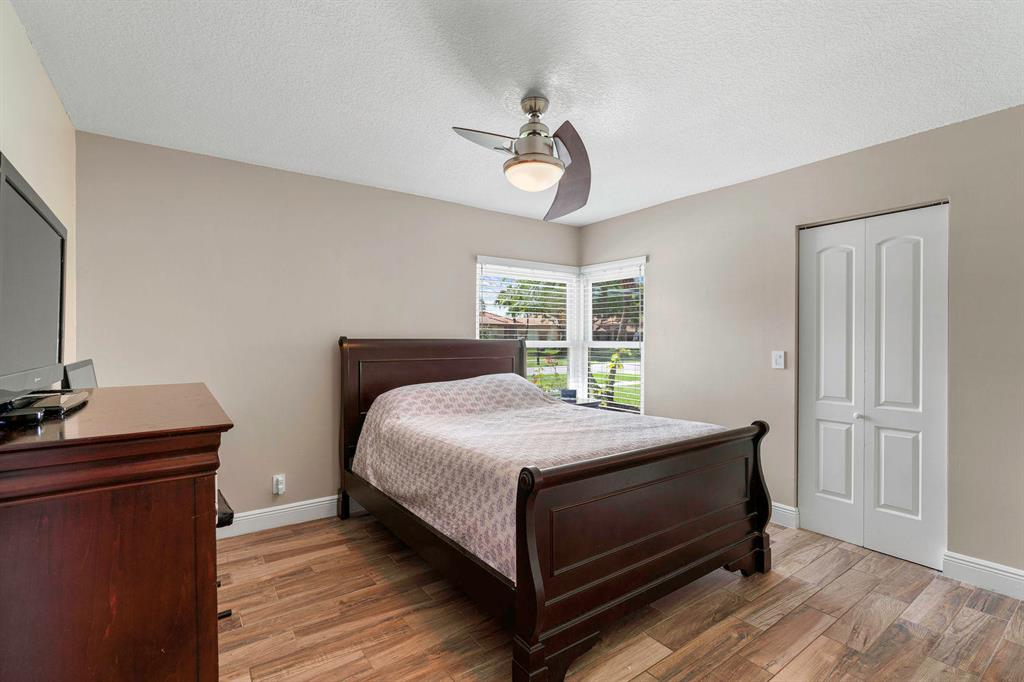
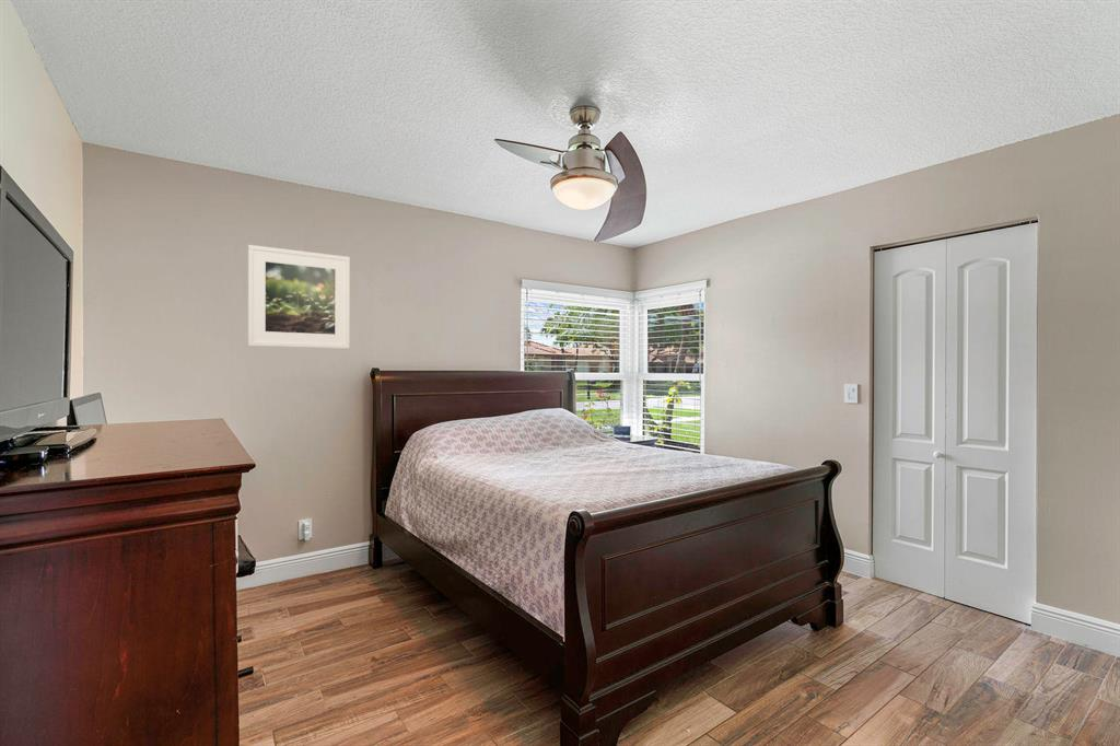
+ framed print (301, 299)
